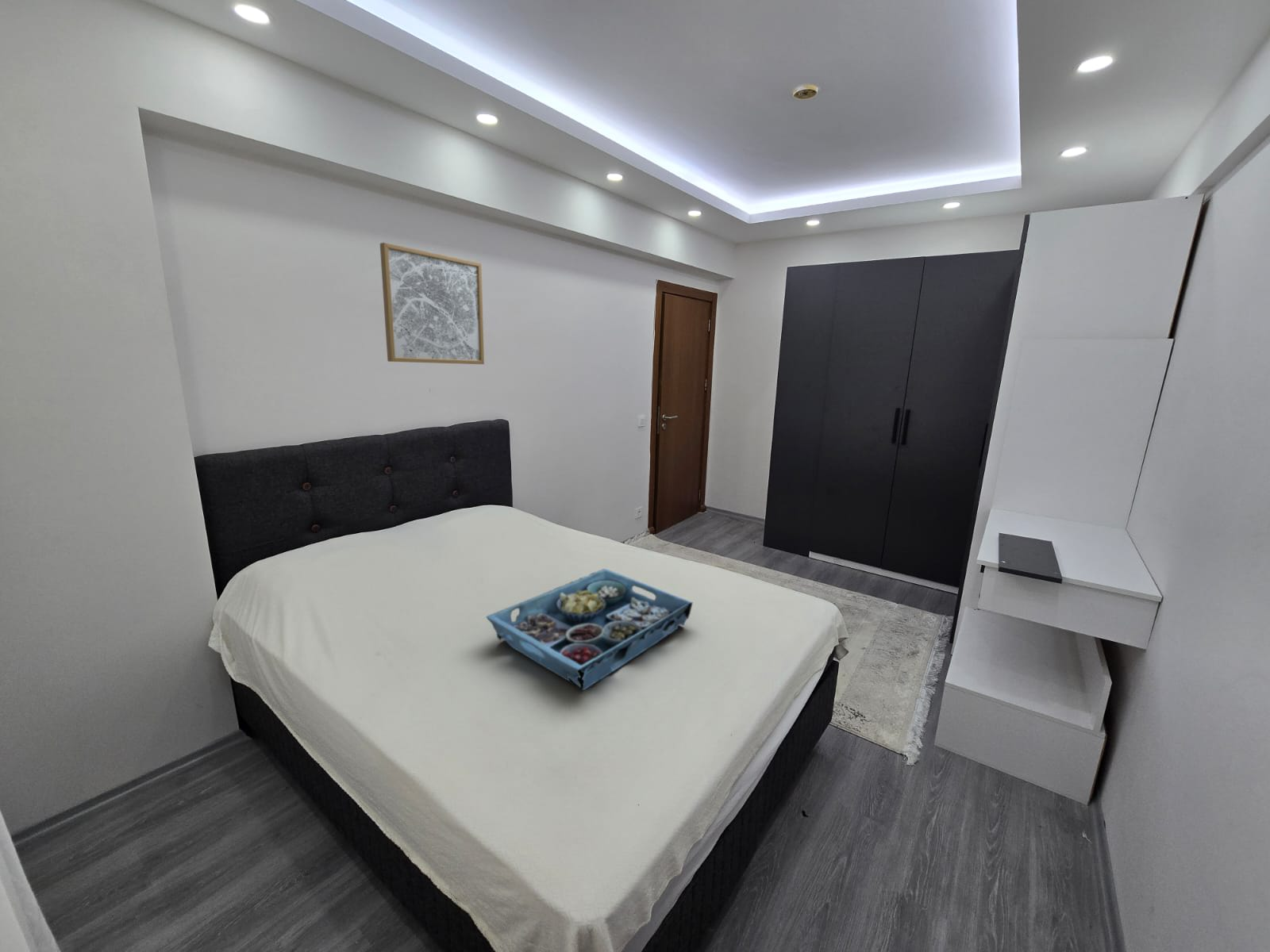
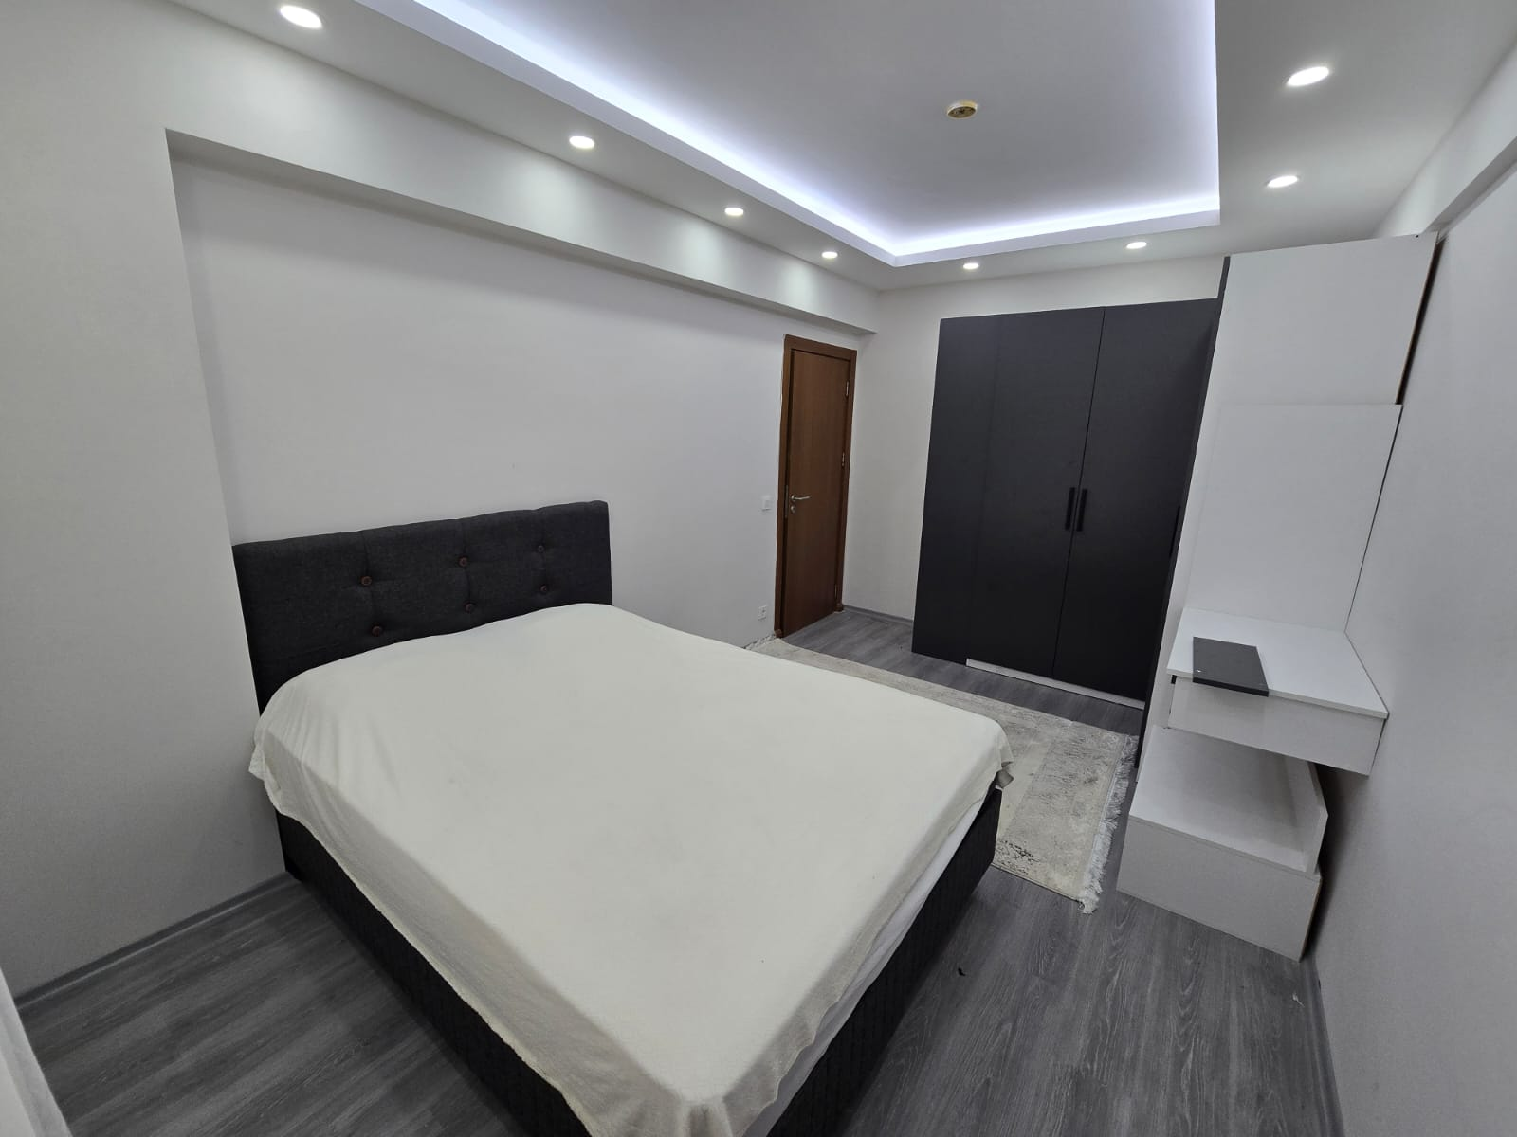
- wall art (437, 309)
- serving tray (593, 618)
